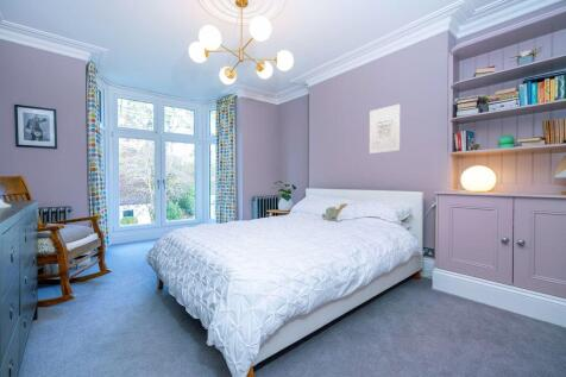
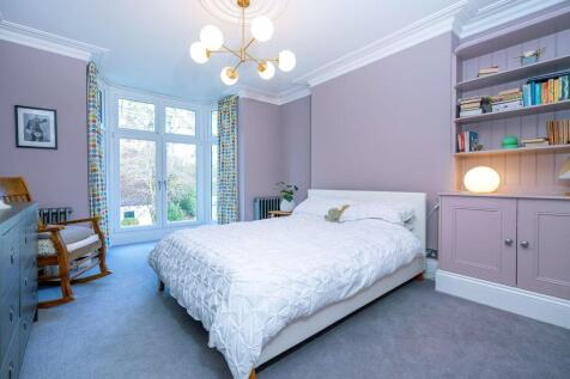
- wall art (384, 130)
